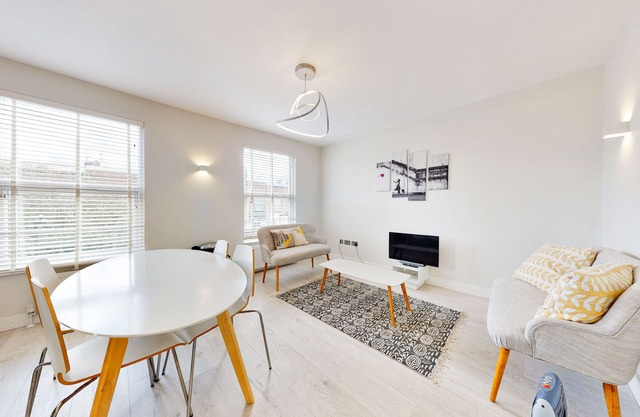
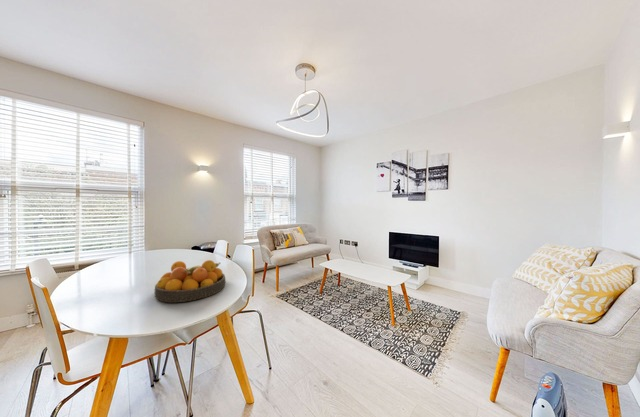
+ fruit bowl (192, 275)
